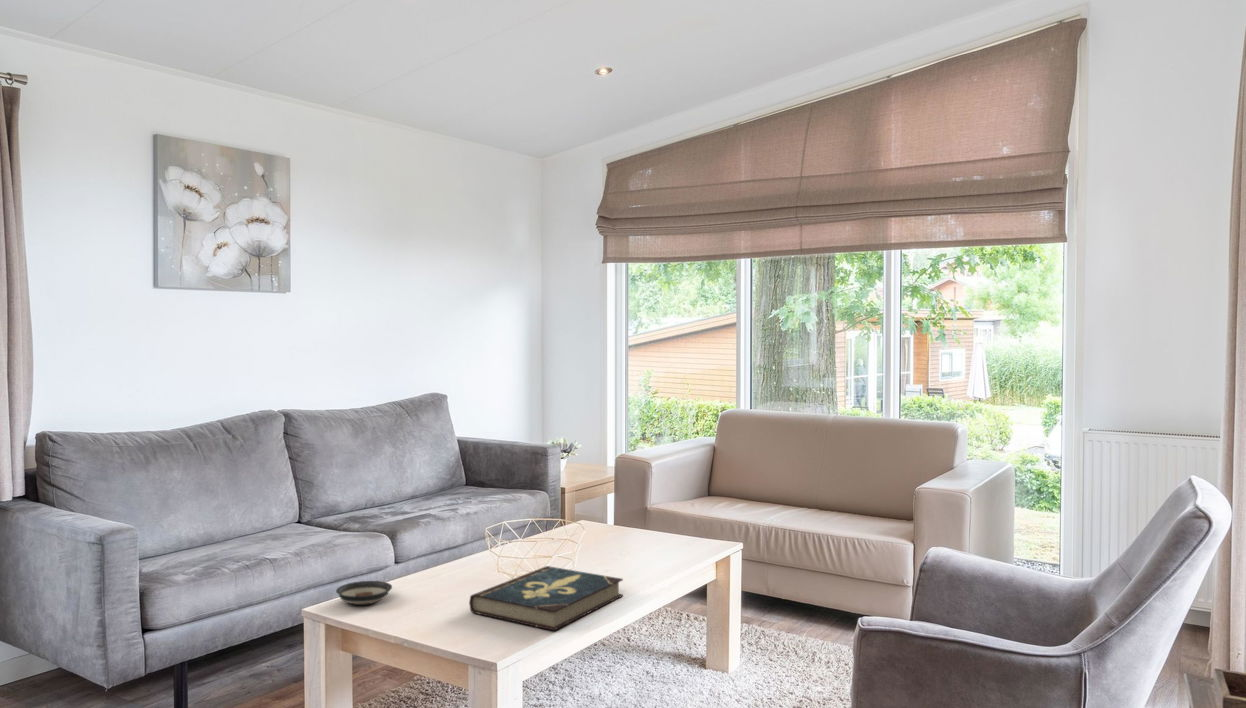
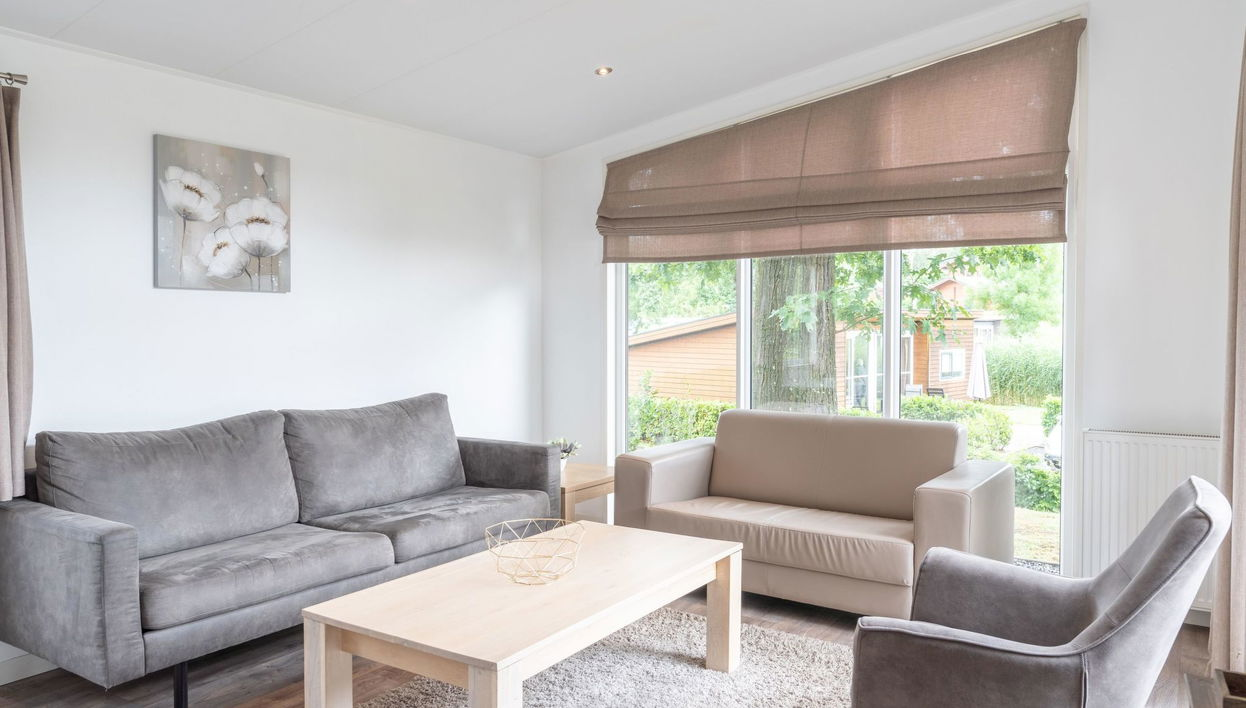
- saucer (364, 594)
- book (548, 595)
